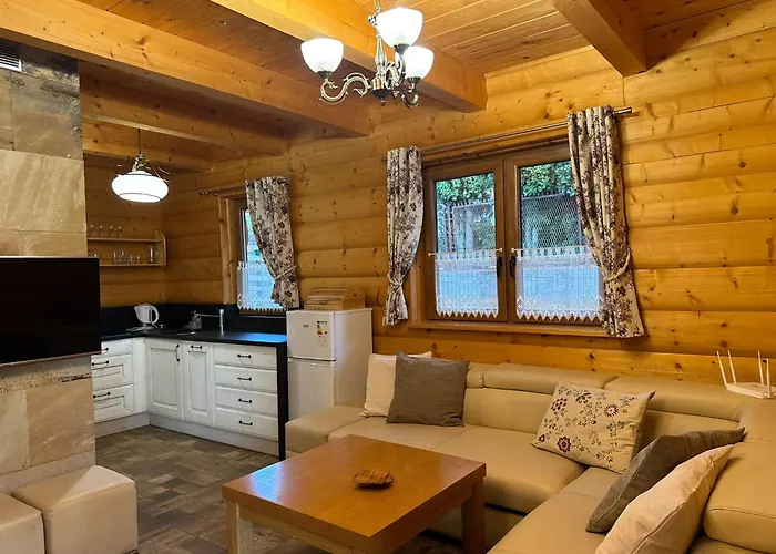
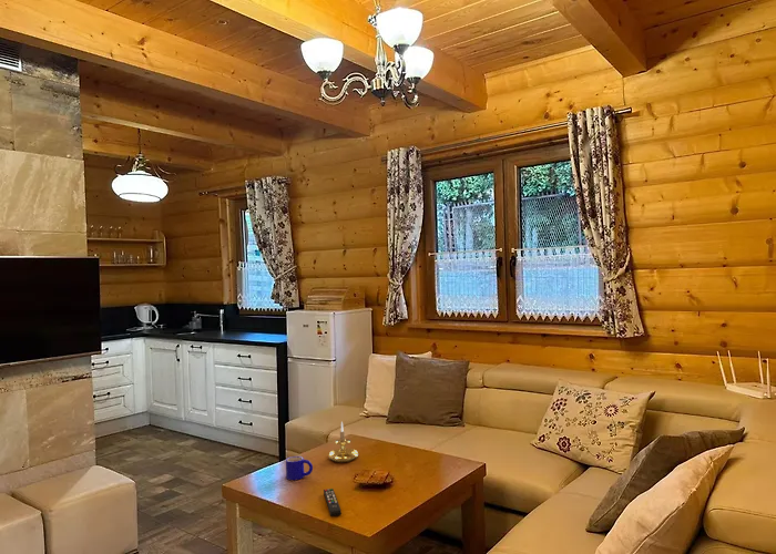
+ mug (299, 468)
+ candle holder (341, 440)
+ remote control (331, 501)
